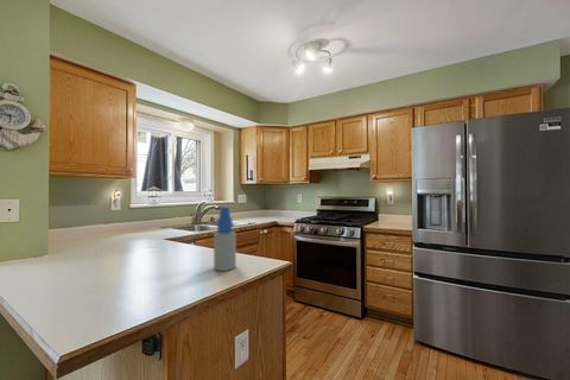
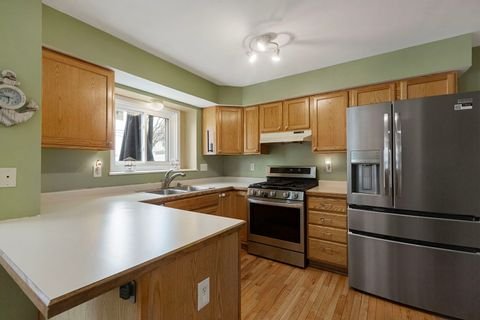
- spray bottle (224, 236)
